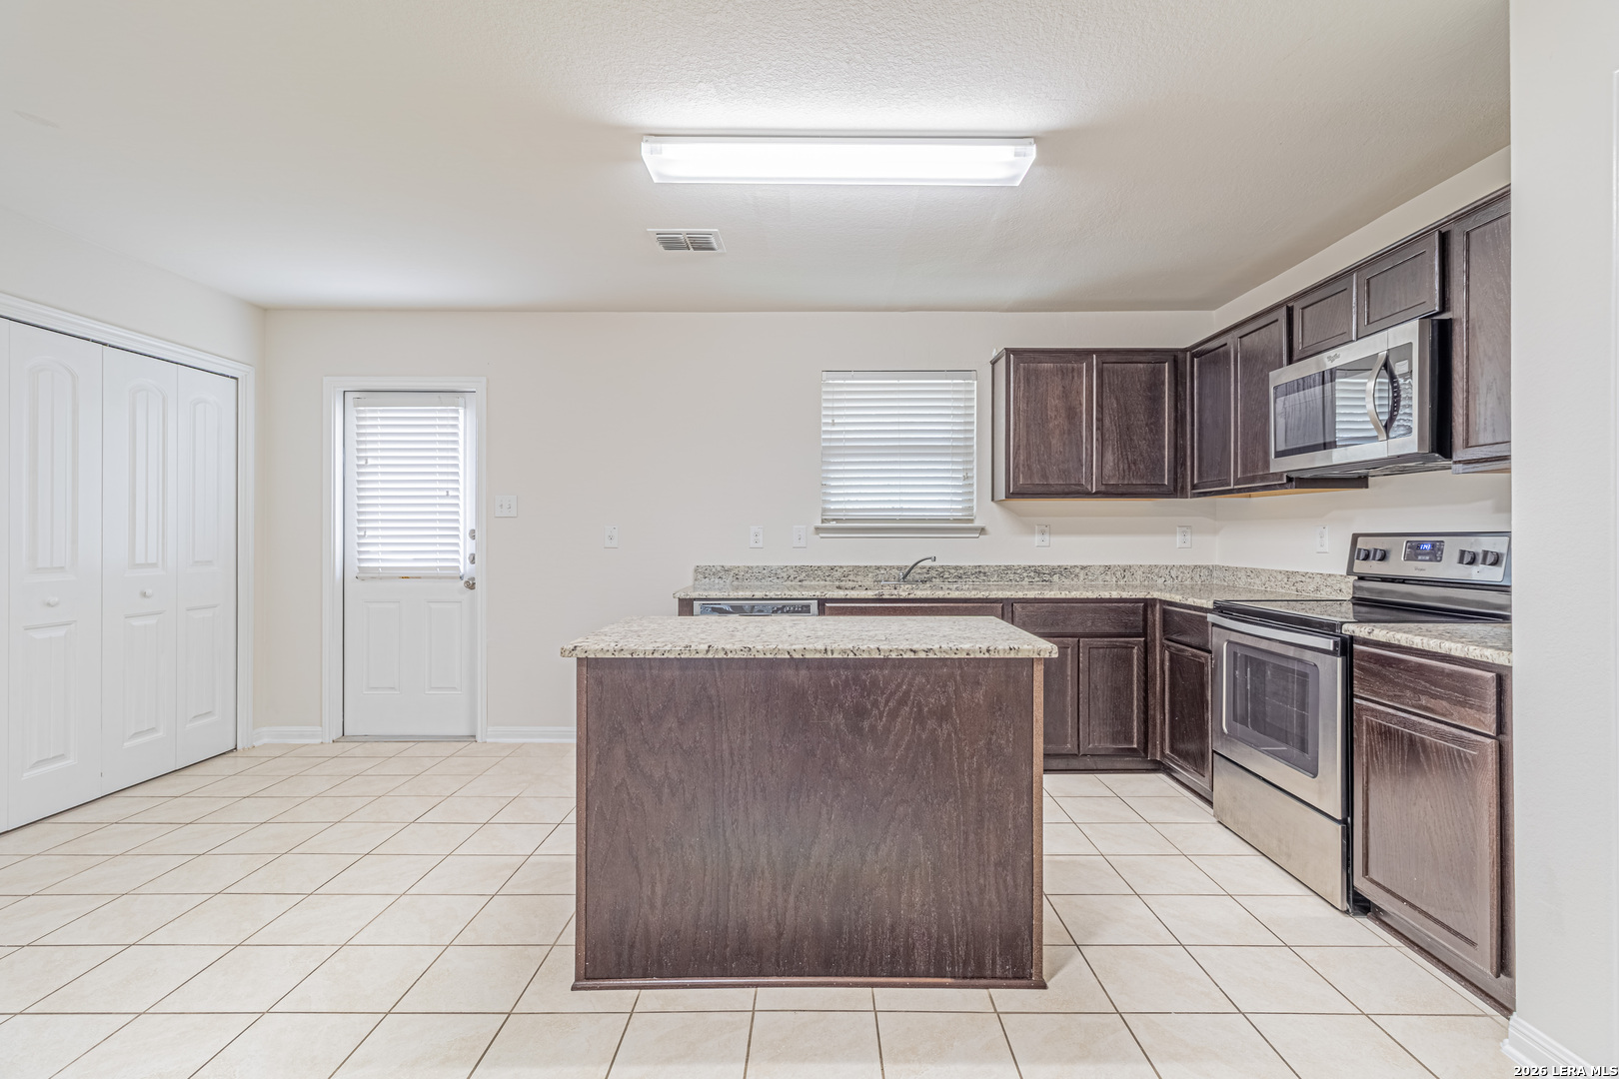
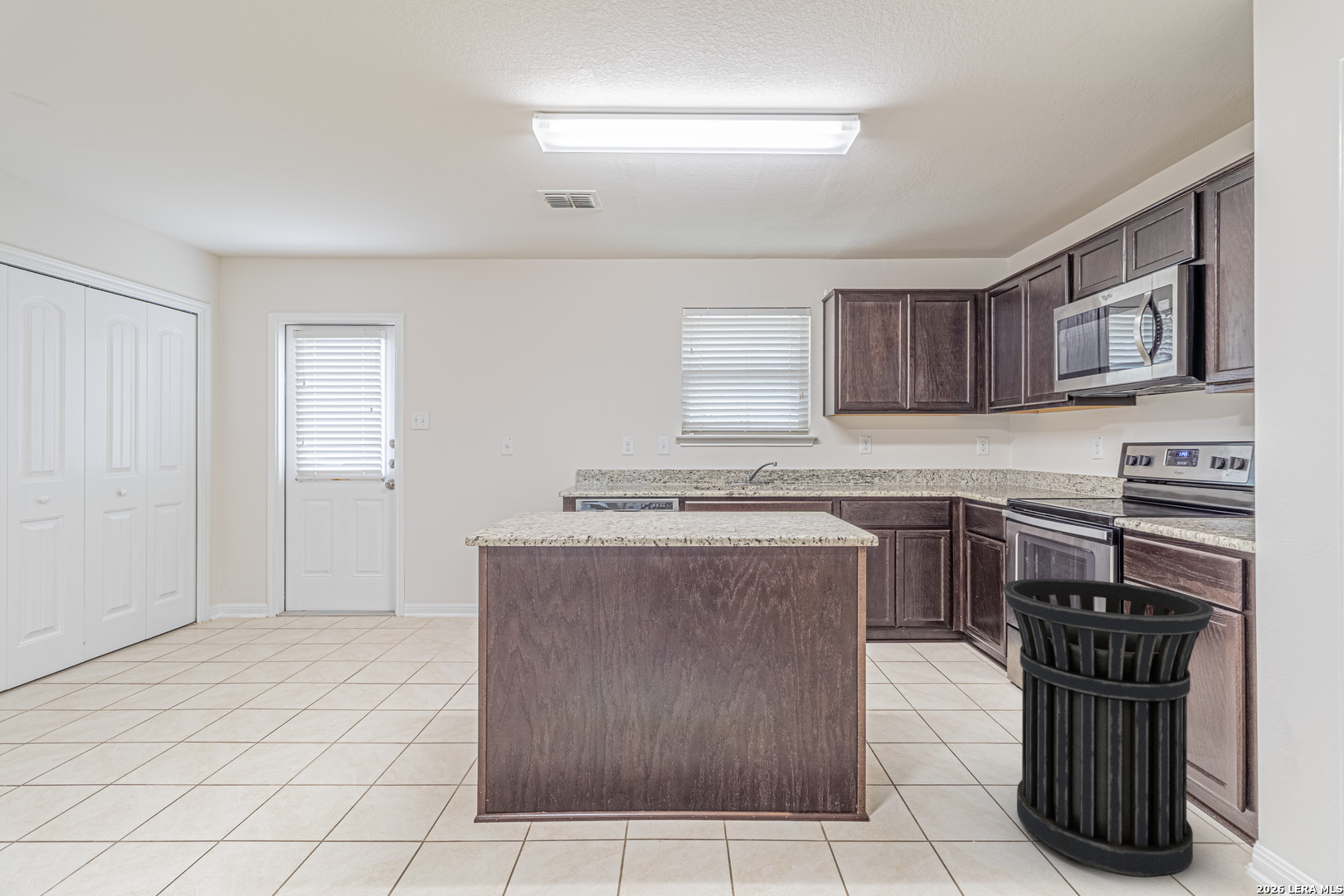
+ trash can (1099, 716)
